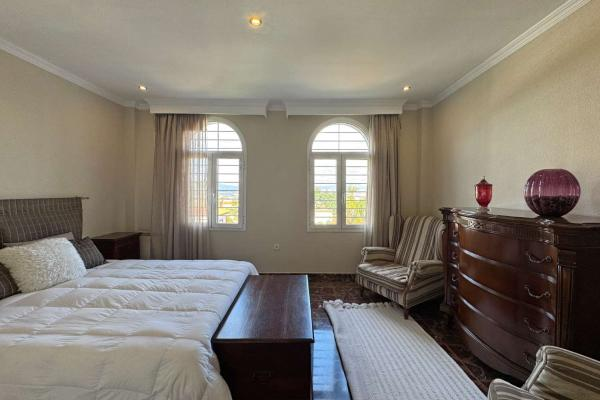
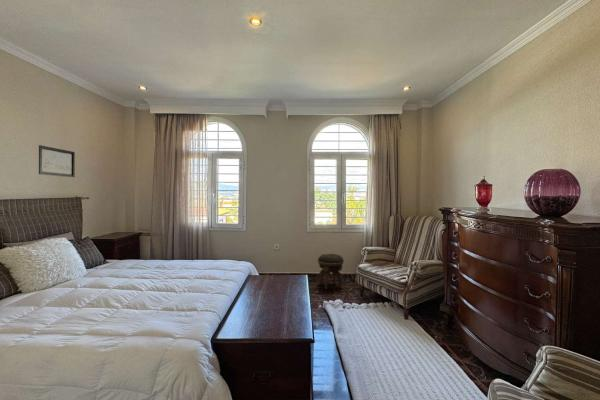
+ footstool (330, 270)
+ wall art (57, 162)
